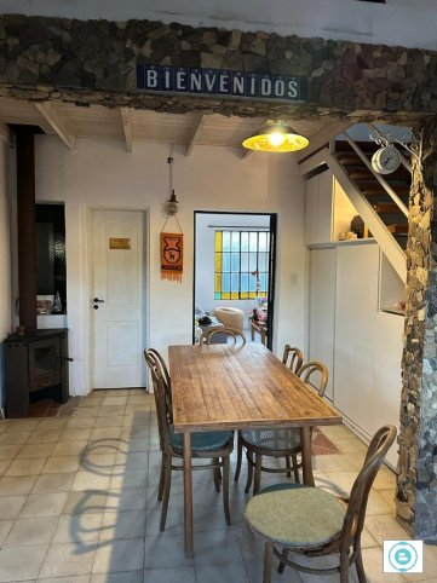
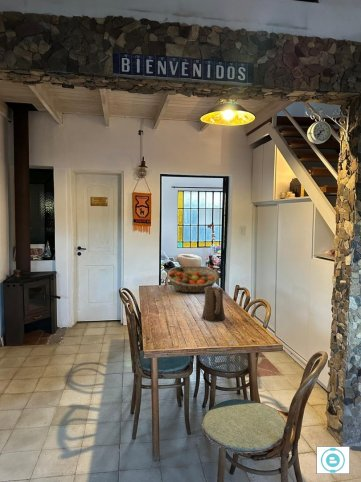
+ fruit basket (192, 278)
+ pitcher (214, 304)
